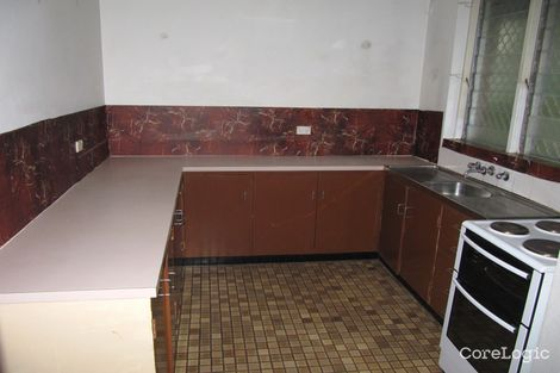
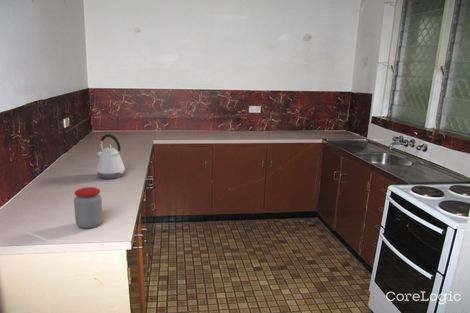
+ kettle (109, 155)
+ jar (88, 207)
